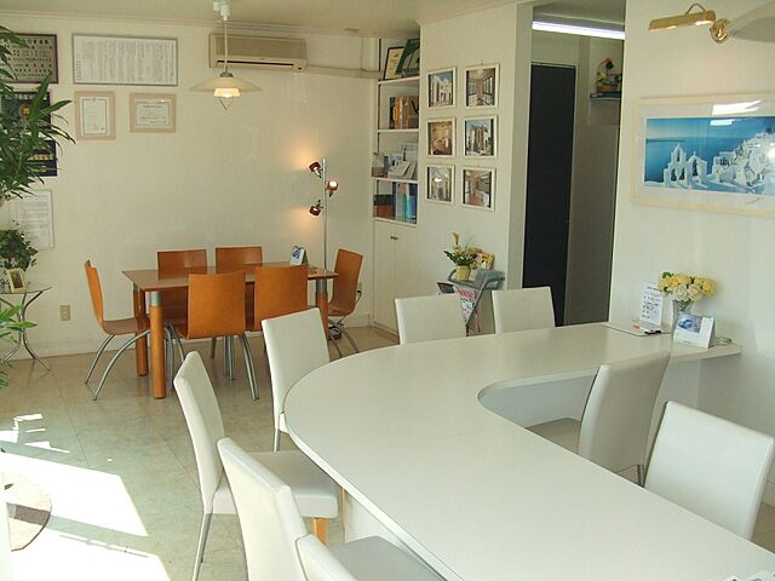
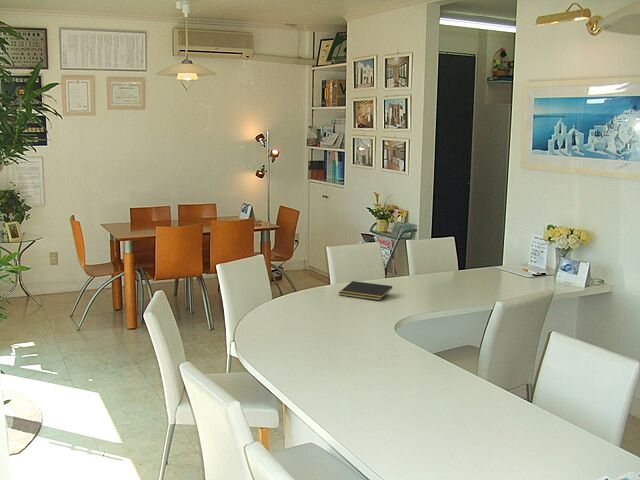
+ notepad (365, 290)
